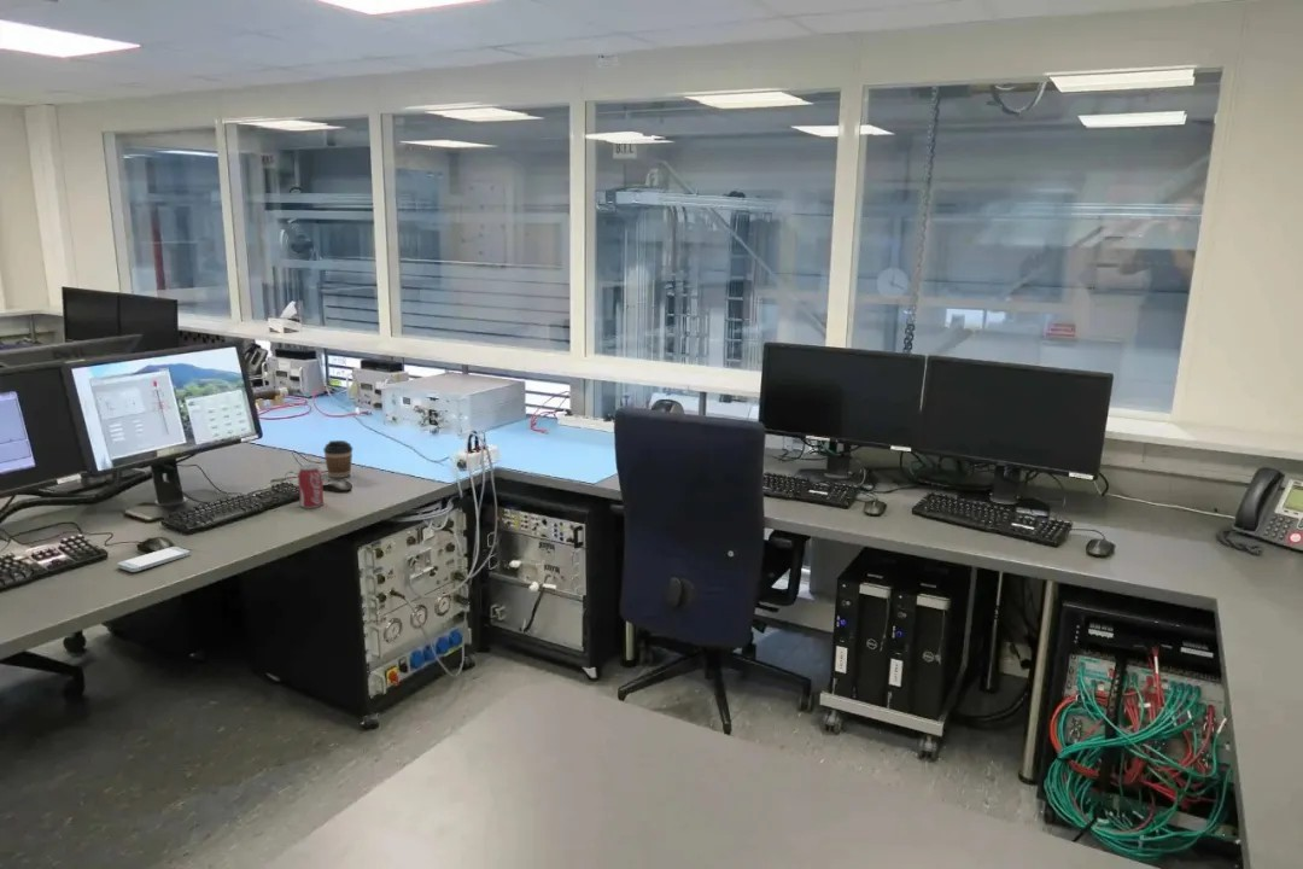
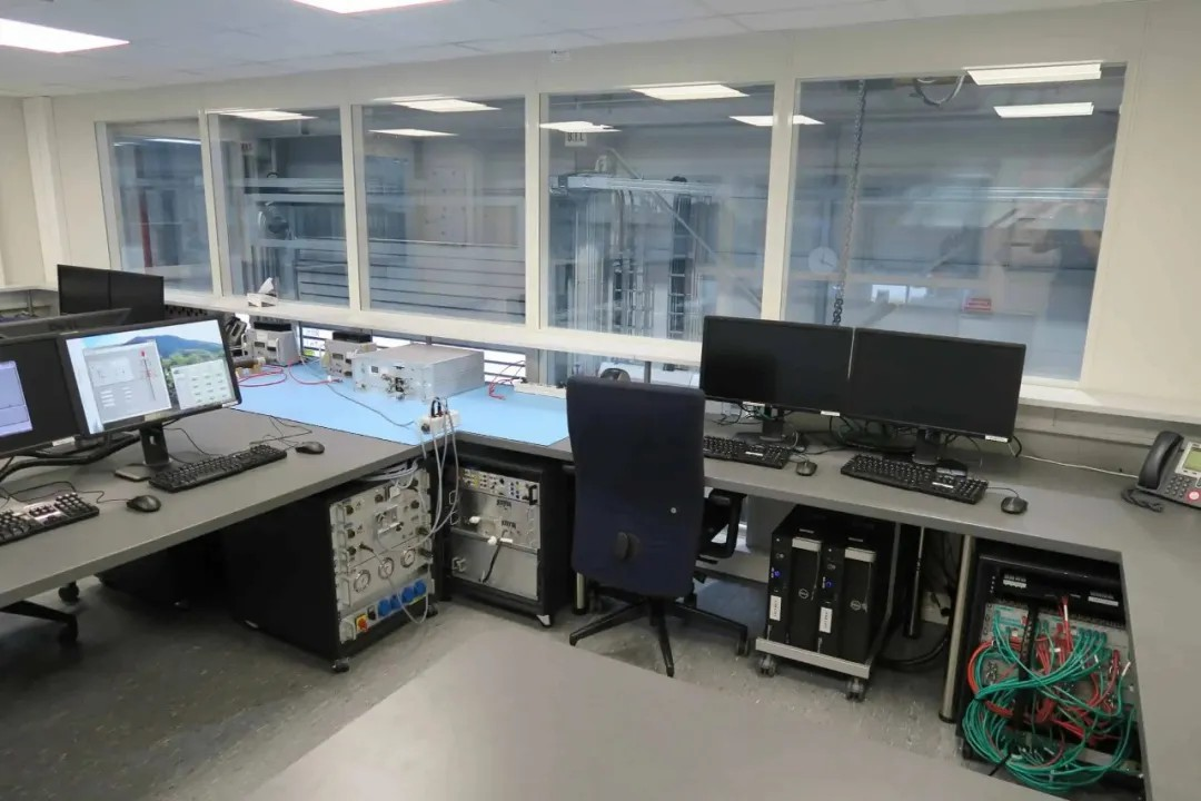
- smartphone (154, 559)
- beverage can (310, 486)
- coffee cup (338, 457)
